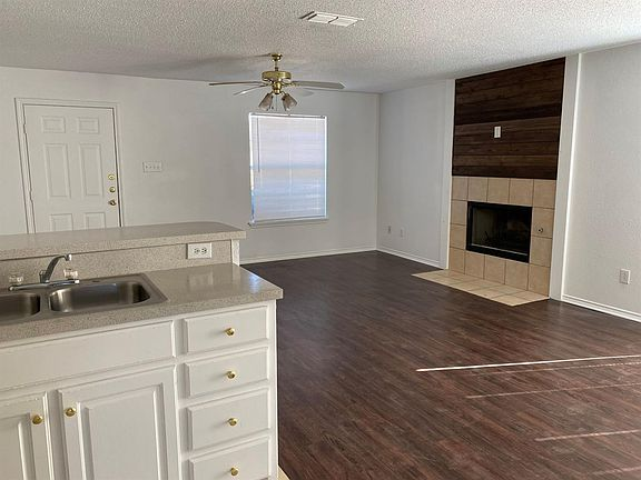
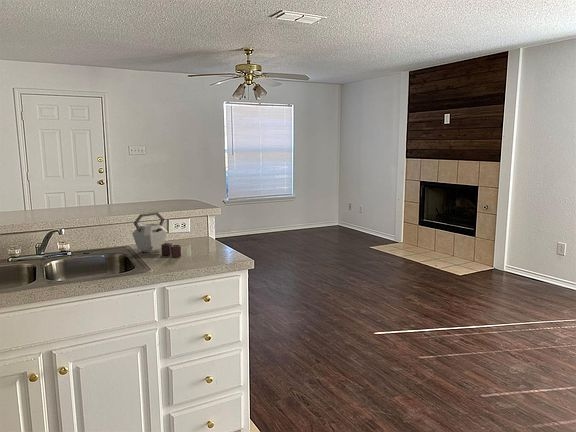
+ kettle (159, 233)
